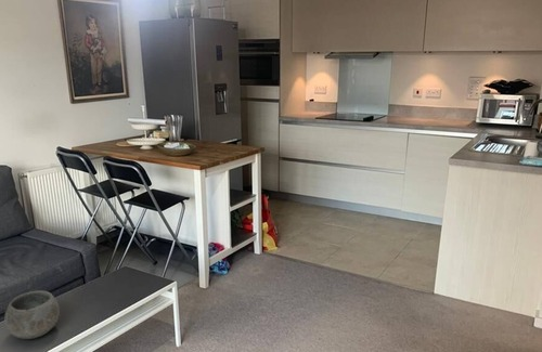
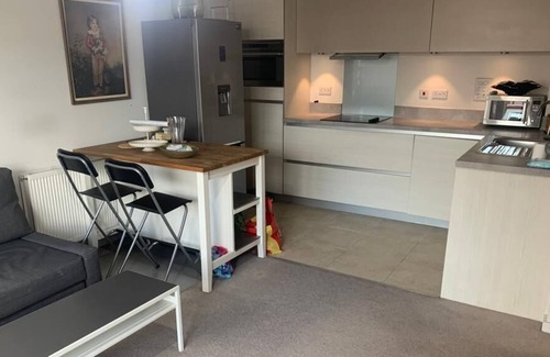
- bowl (33, 315)
